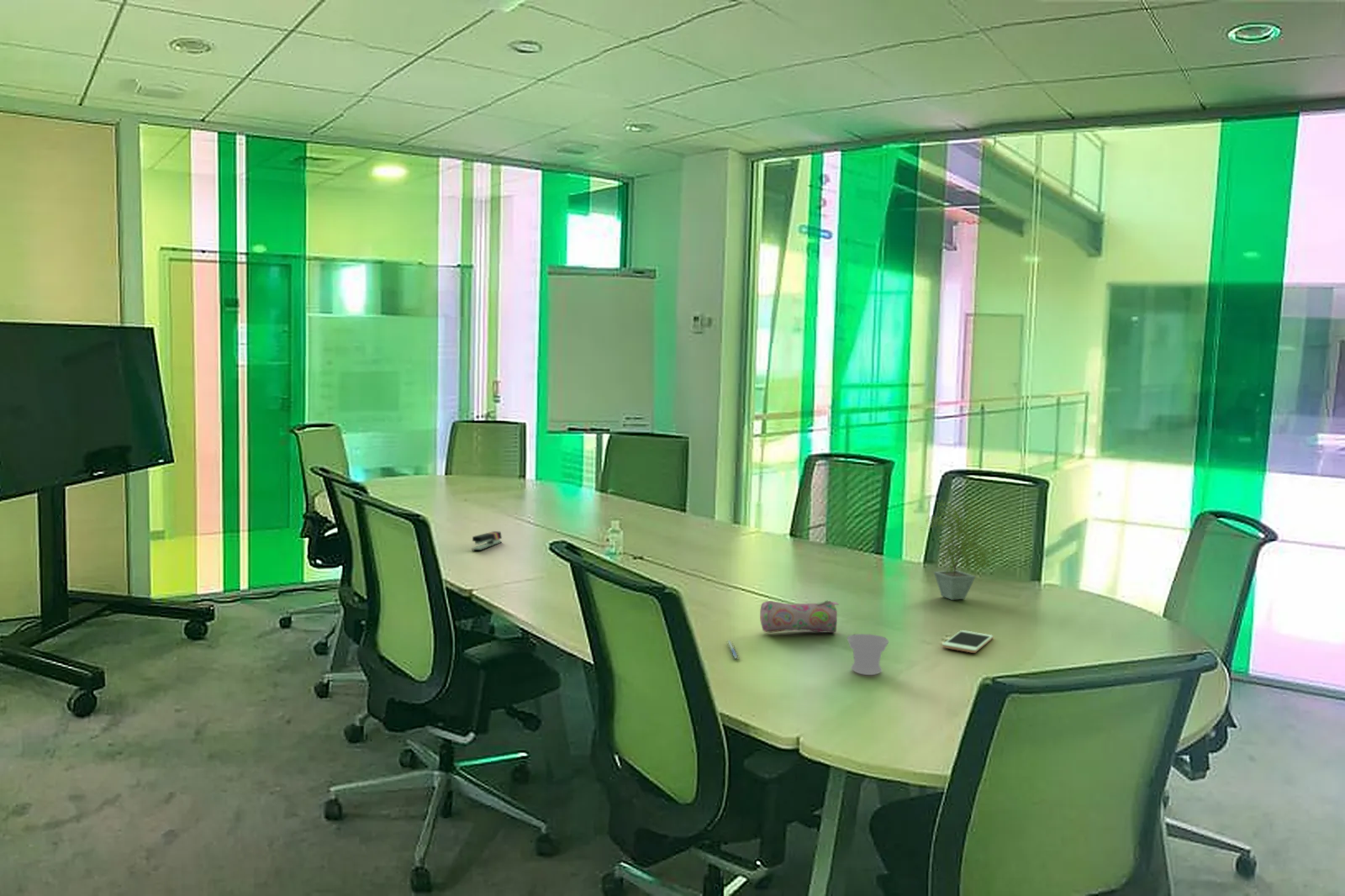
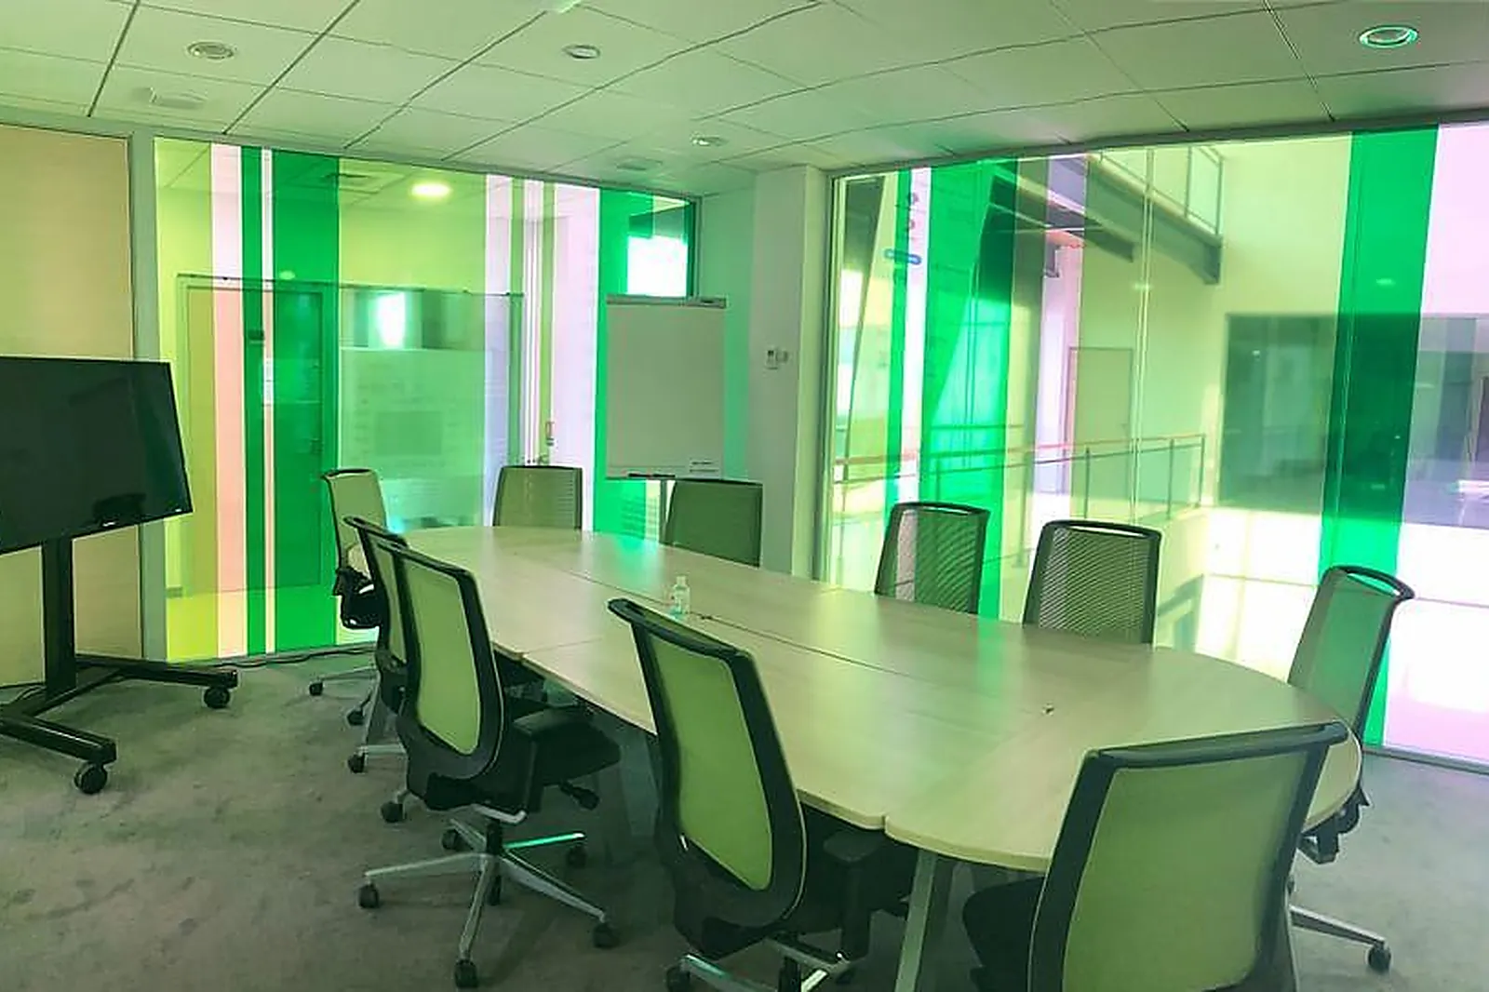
- potted plant (965, 543)
- pencil case (799, 616)
- stapler (487, 540)
- cell phone (968, 640)
- cup (867, 655)
- pen (732, 649)
